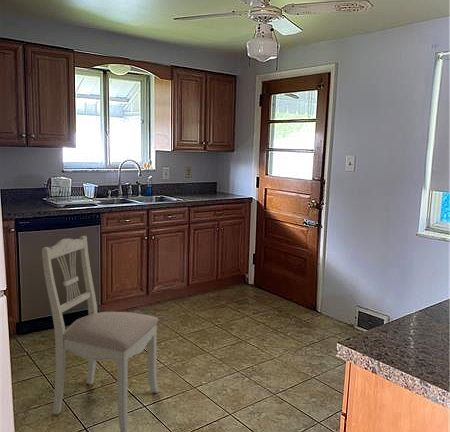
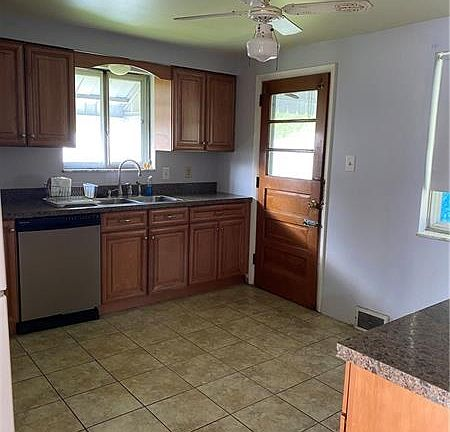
- dining chair (105, 324)
